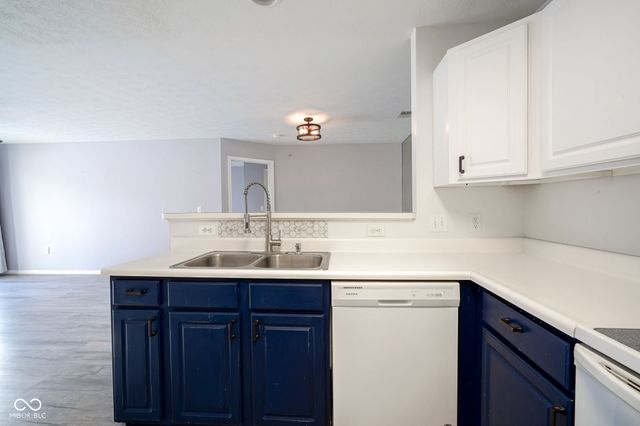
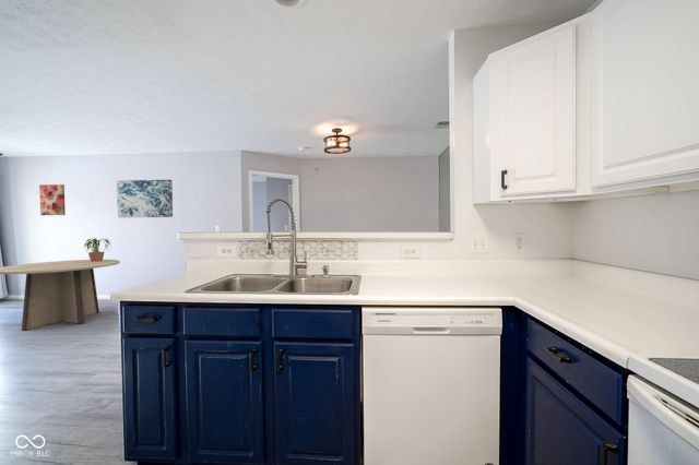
+ wall art (144, 199)
+ wall art (51, 200)
+ potted plant (97, 249)
+ dining table (62, 293)
